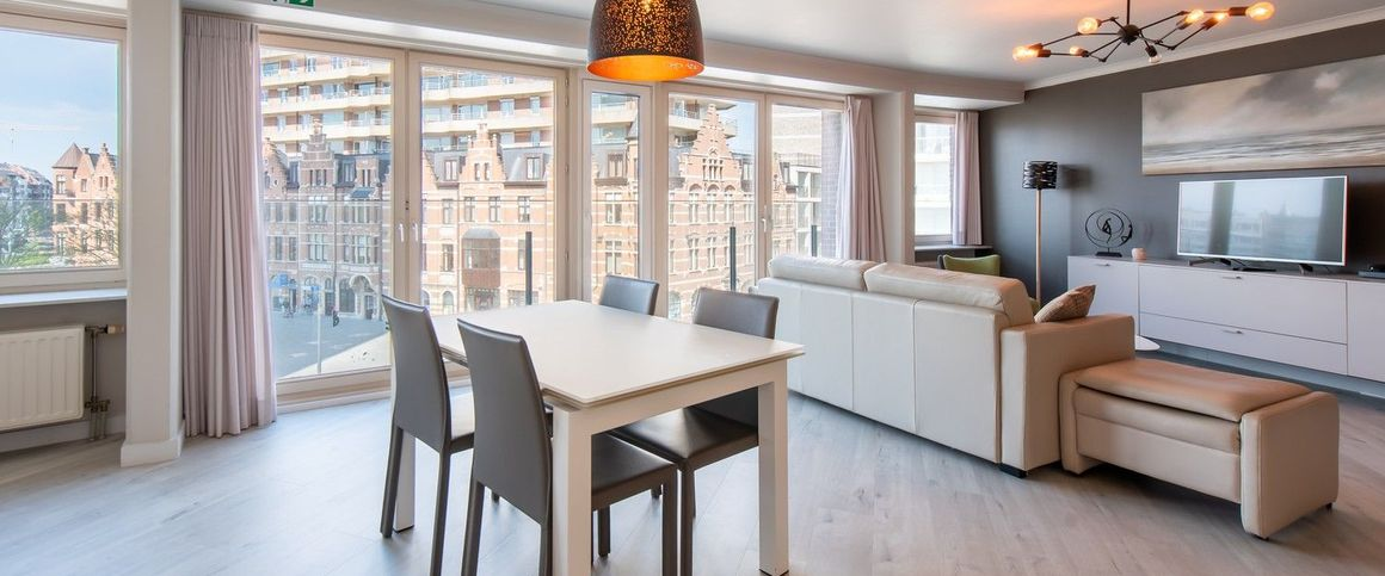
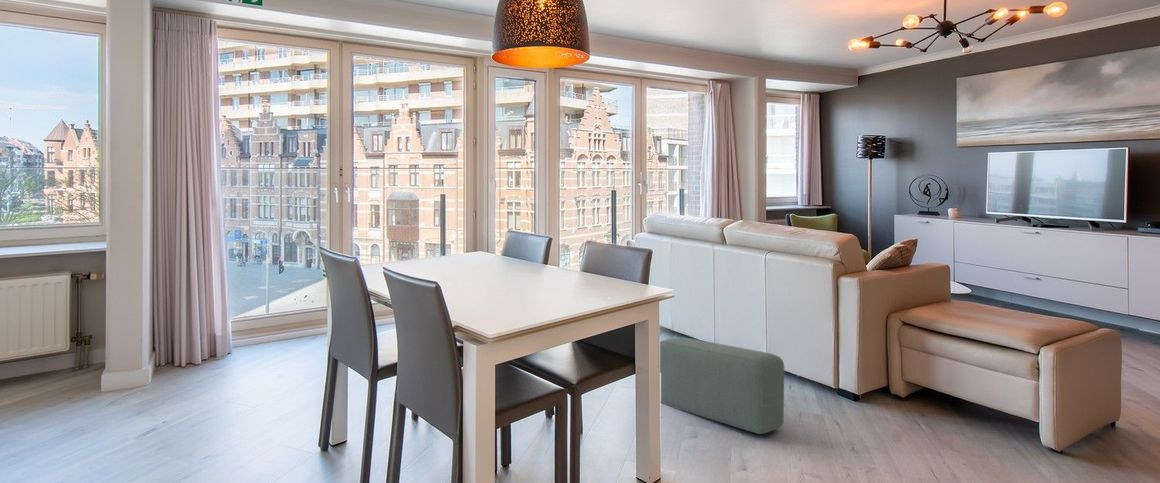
+ pouf (714, 379)
